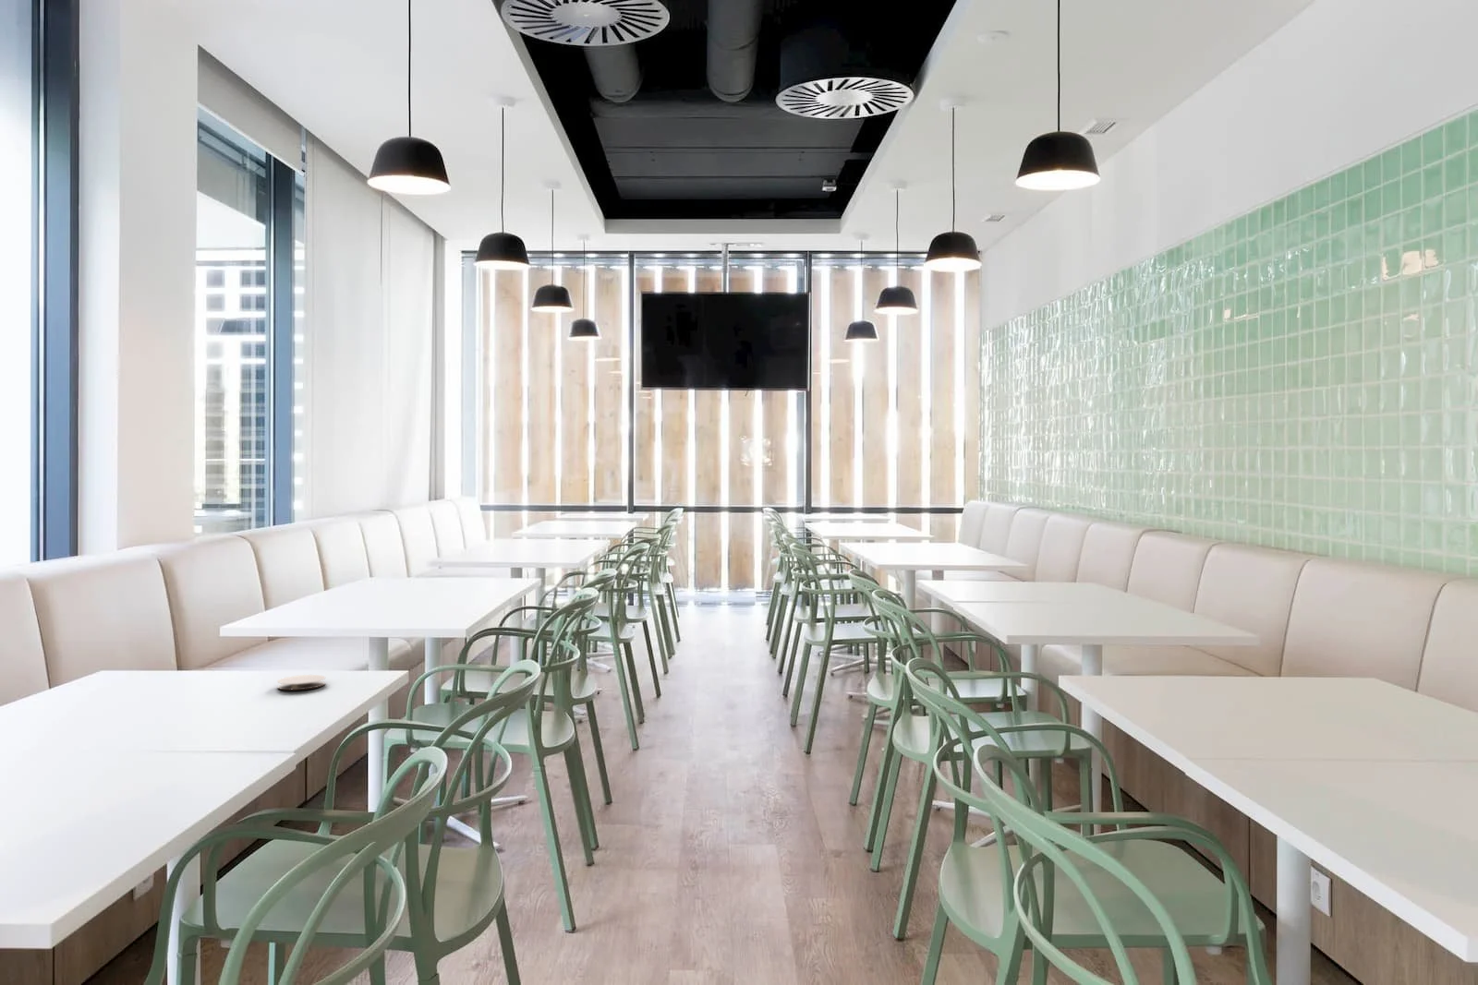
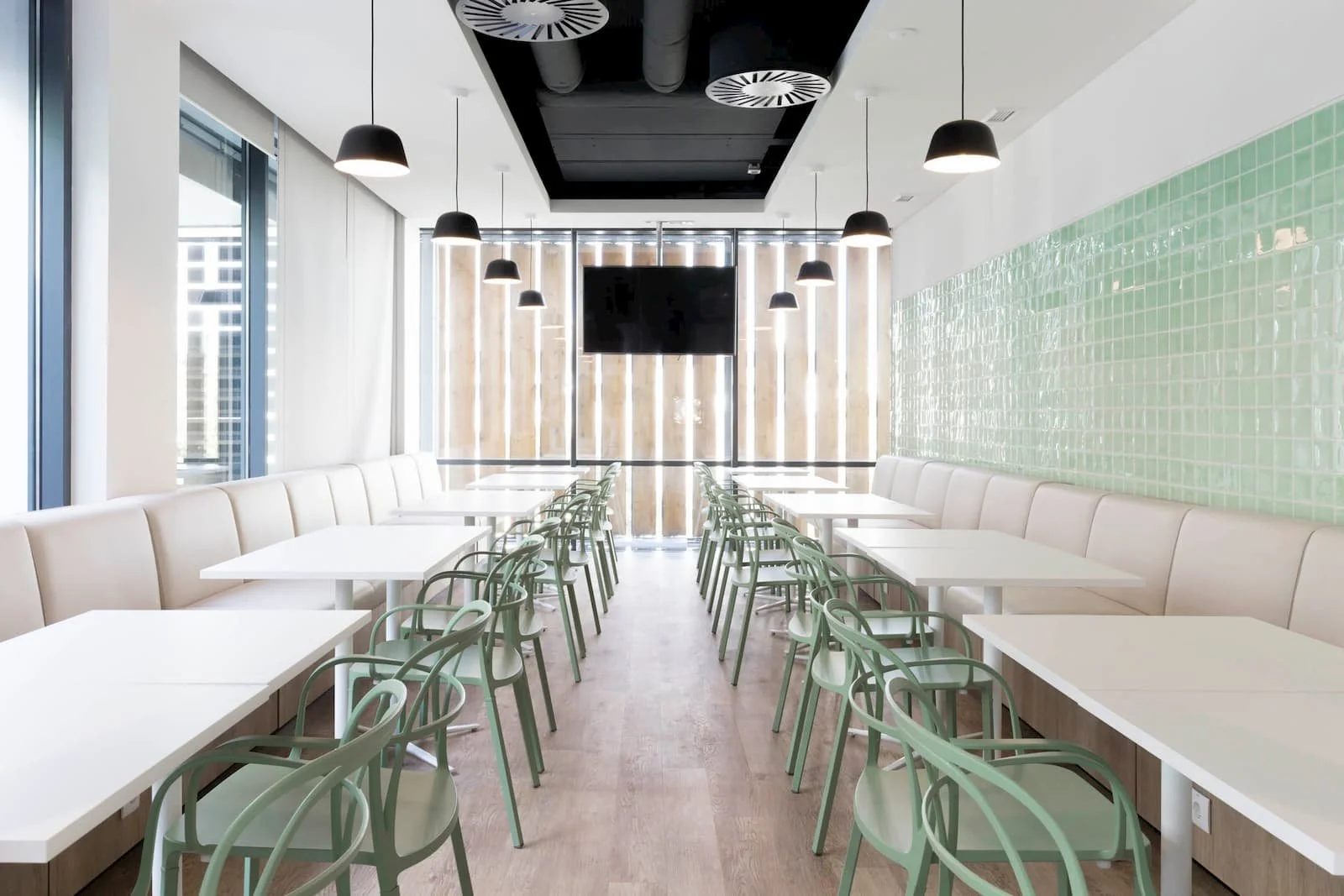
- coaster (301, 683)
